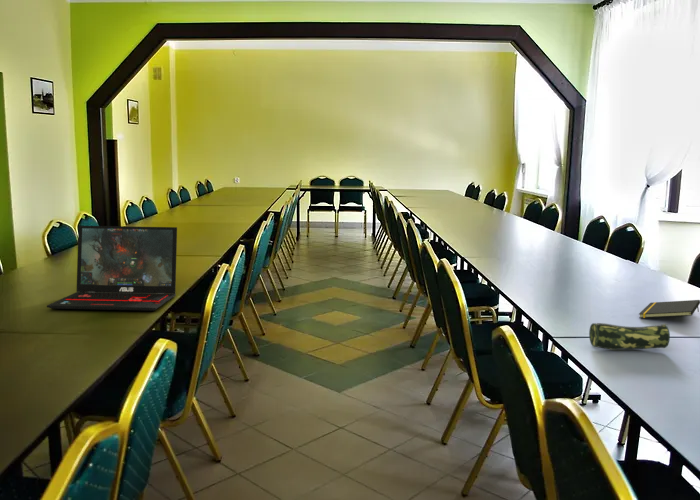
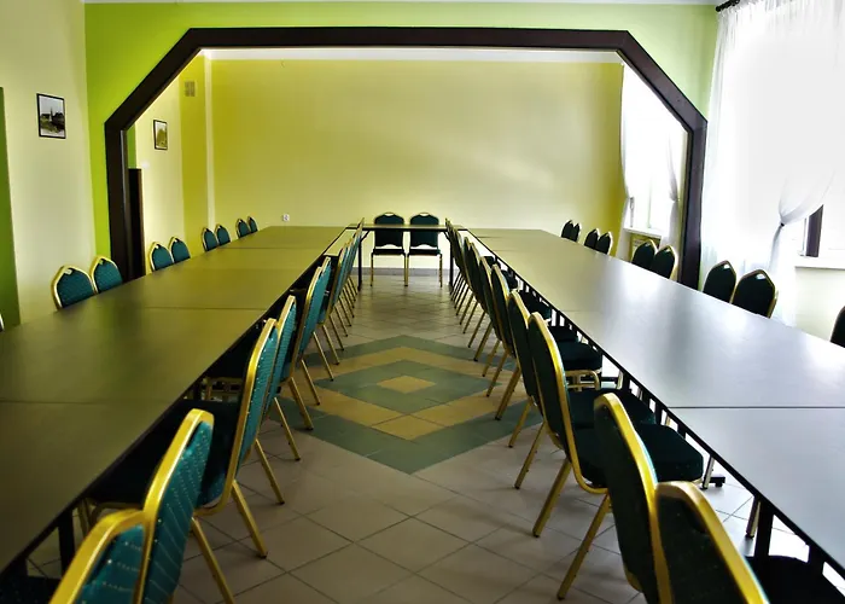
- laptop (115, 266)
- notepad (670, 308)
- pencil case (630, 336)
